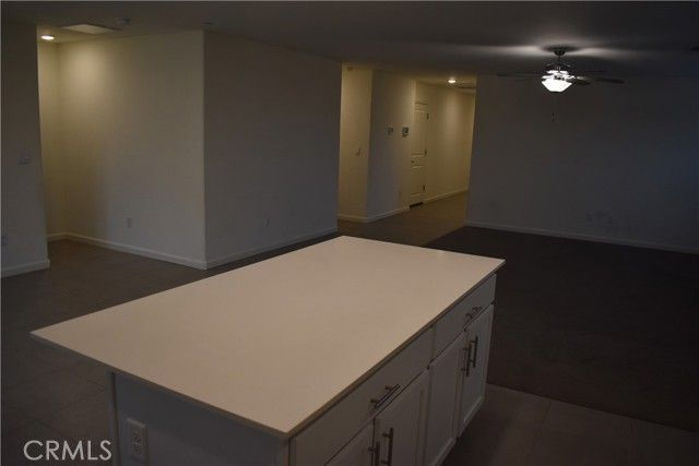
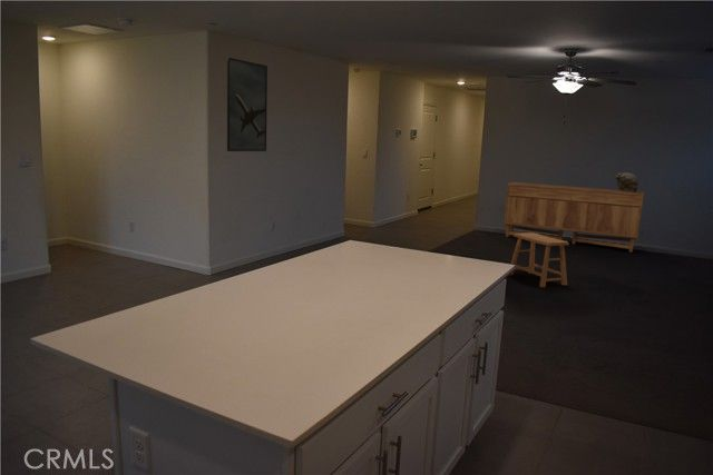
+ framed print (247, 107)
+ sideboard (570, 215)
+ sculpture bust (626, 181)
+ stool (534, 258)
